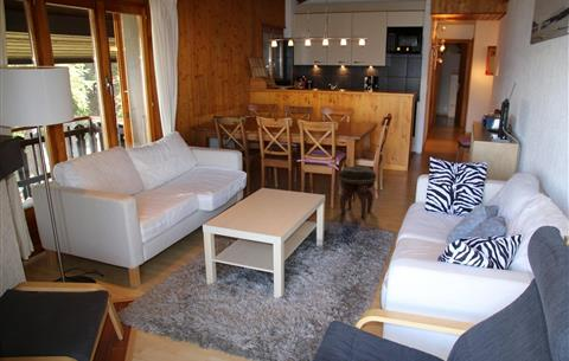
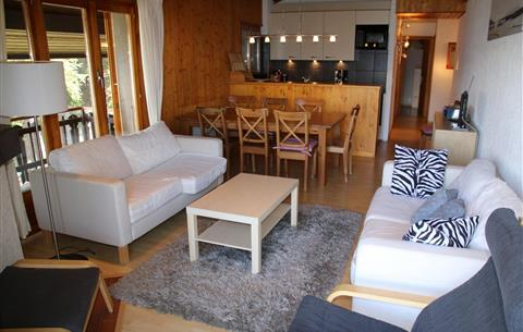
- footstool (357, 191)
